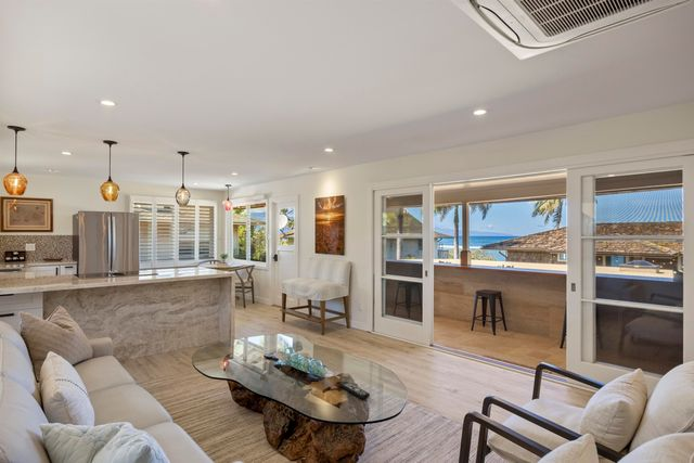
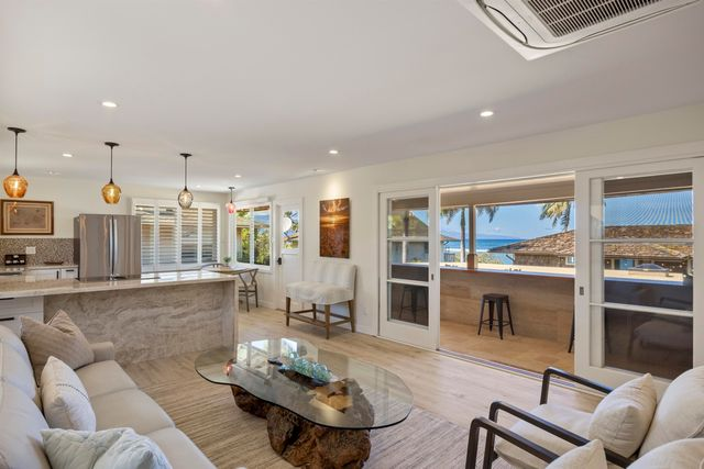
- remote control (354, 389)
